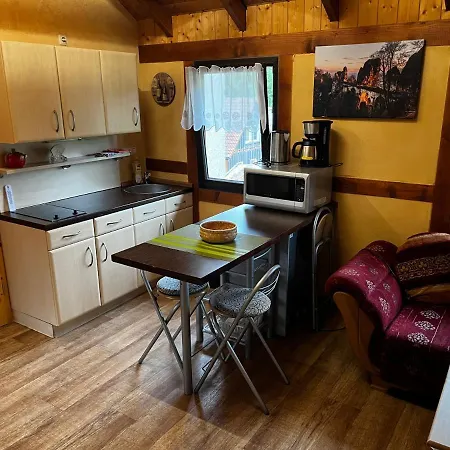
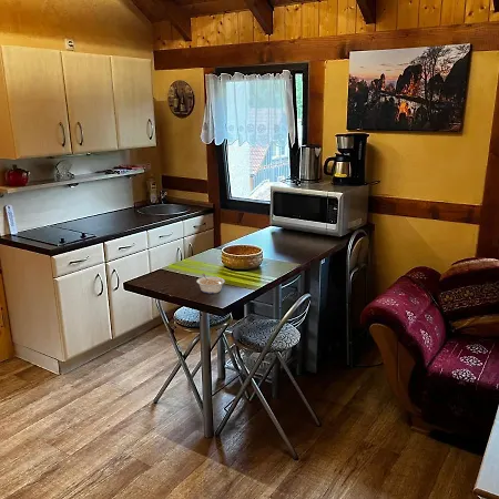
+ legume (210, 284)
